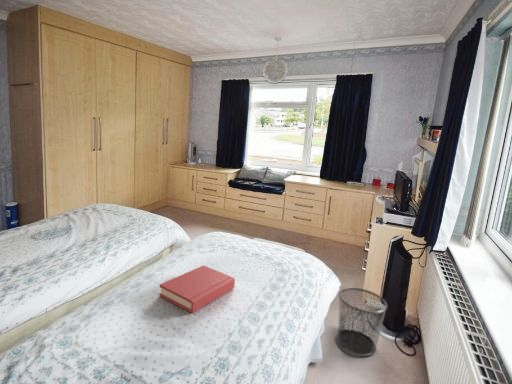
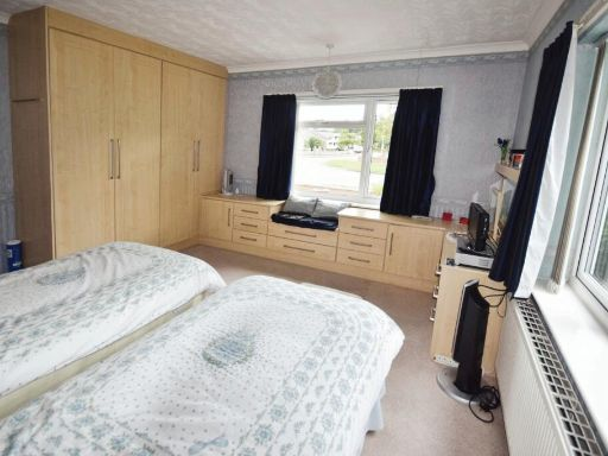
- waste bin (359, 320)
- hardback book (198, 286)
